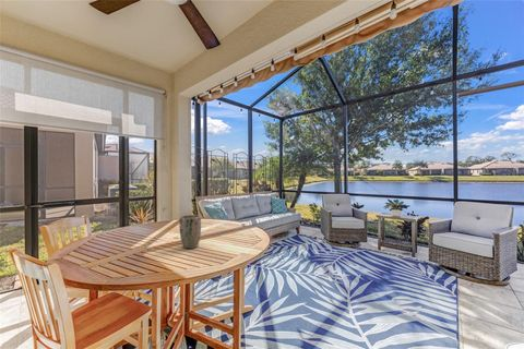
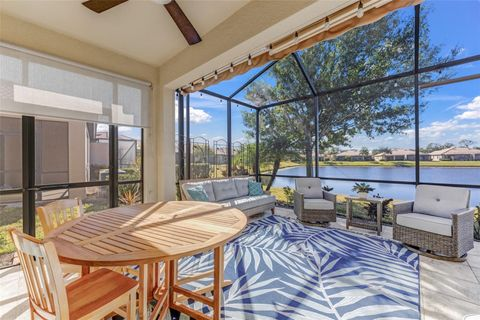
- plant pot (190, 231)
